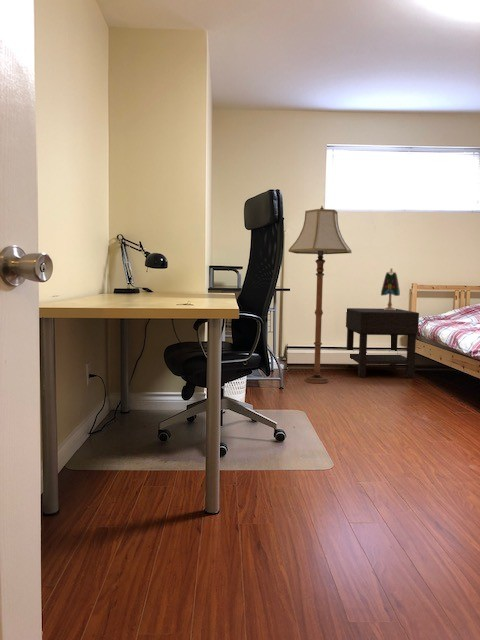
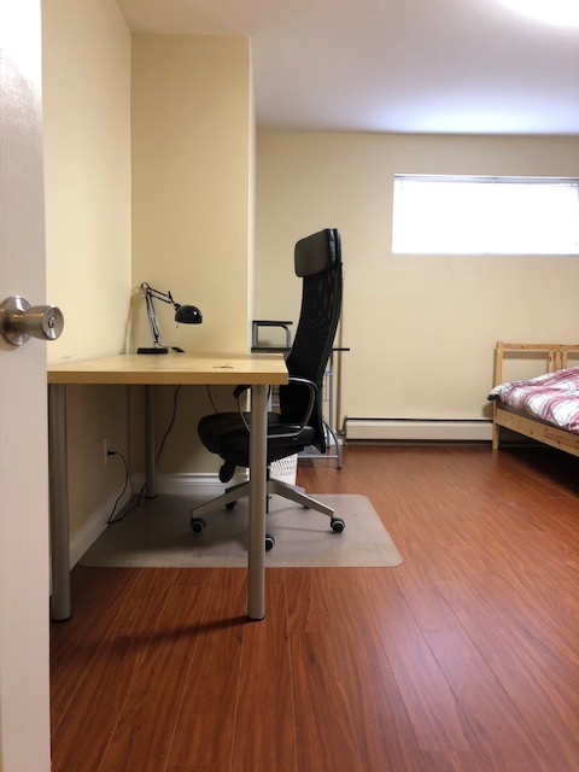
- table lamp (390, 288)
- floor lamp (319, 294)
- nightstand (379, 334)
